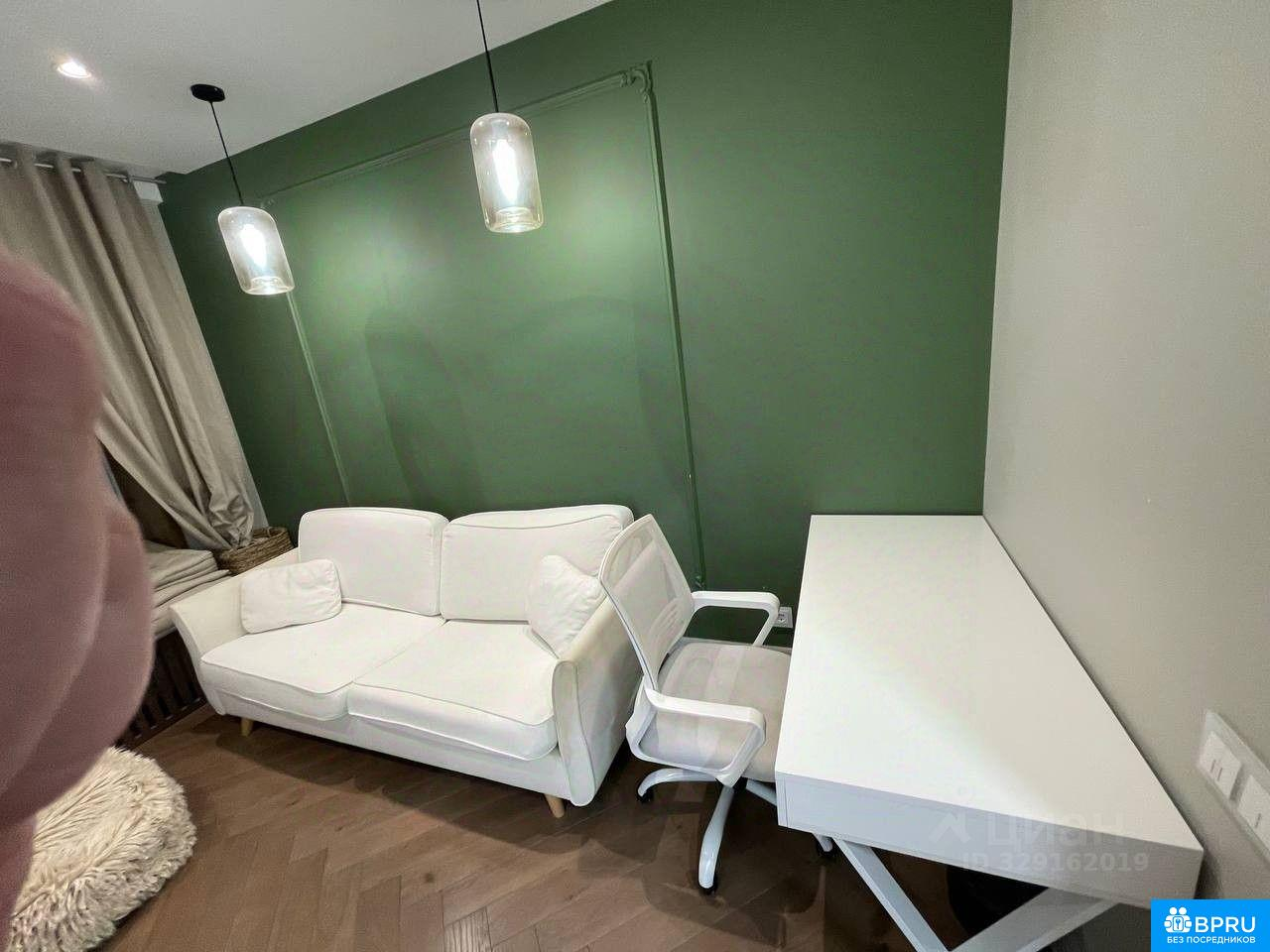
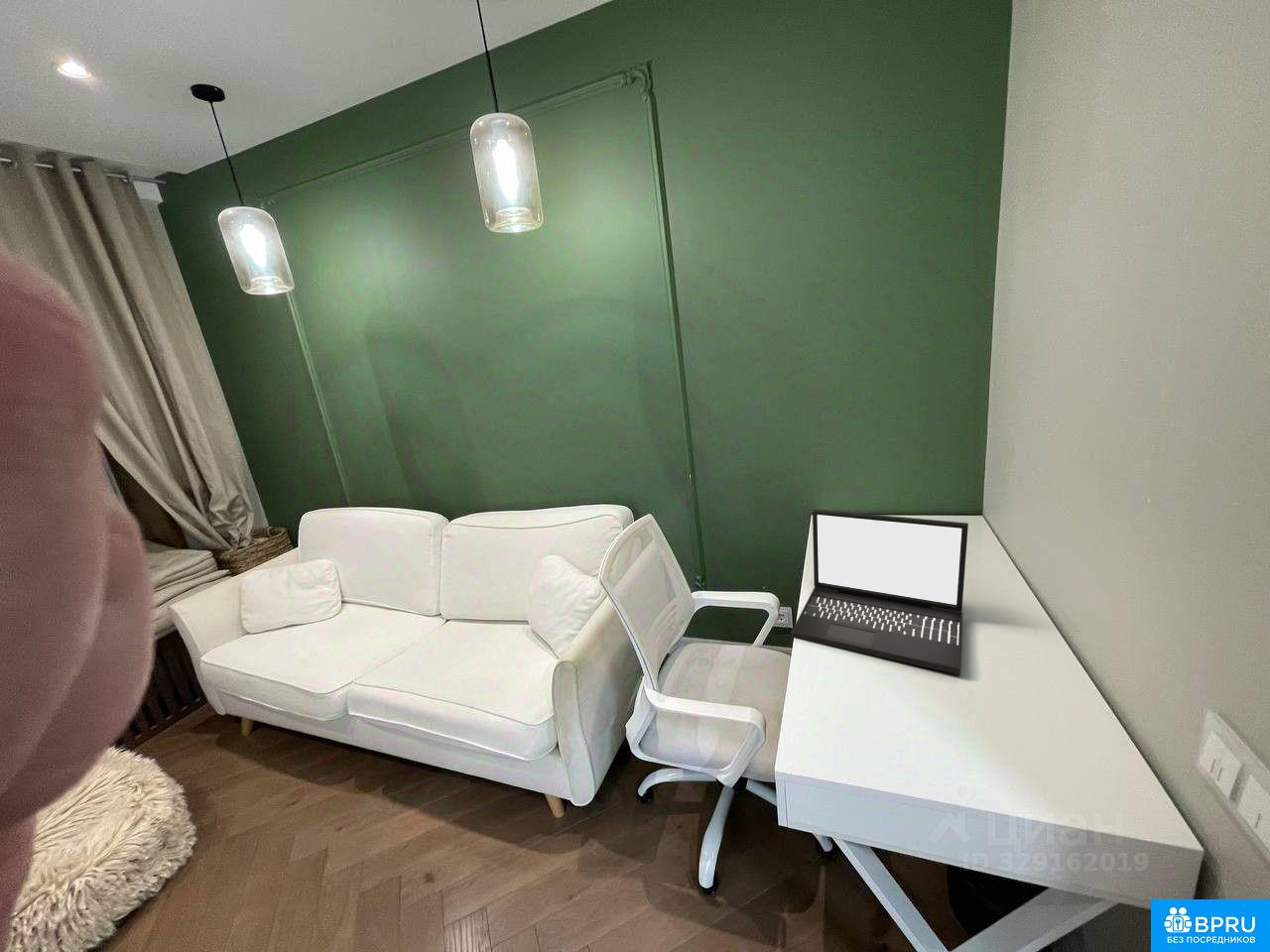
+ laptop (877, 581)
